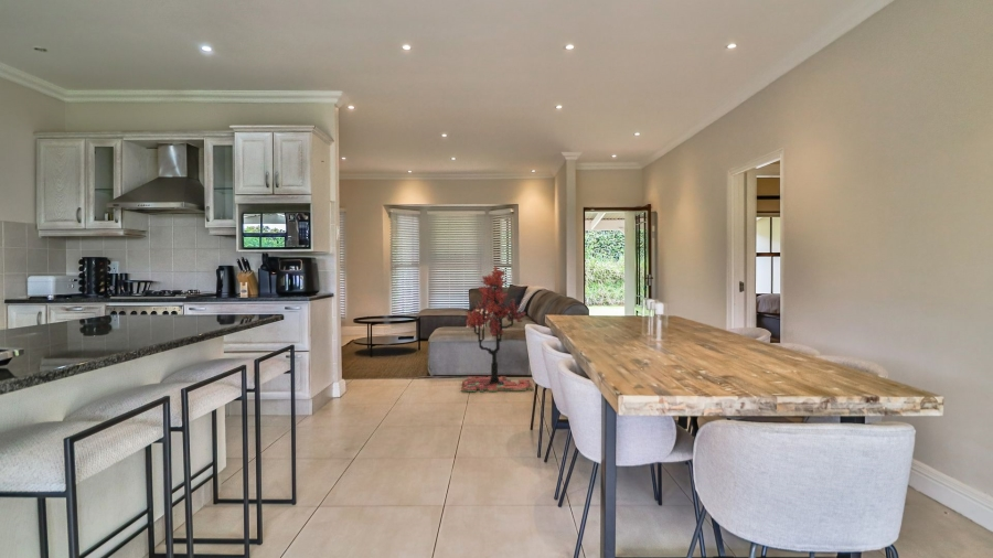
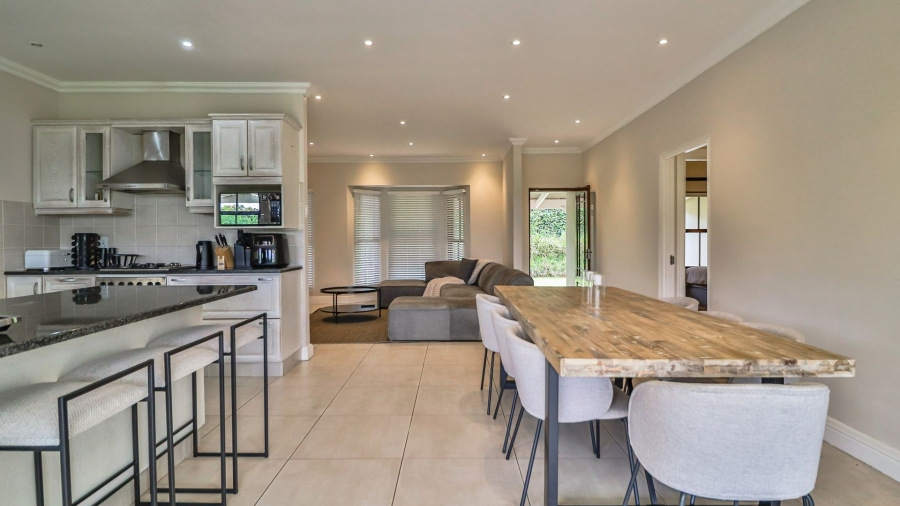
- tree (495, 325)
